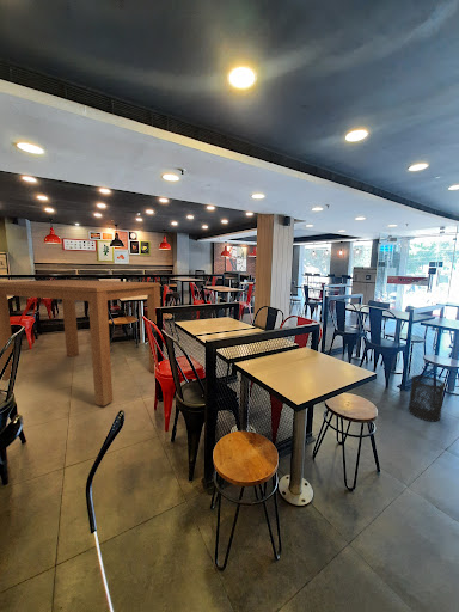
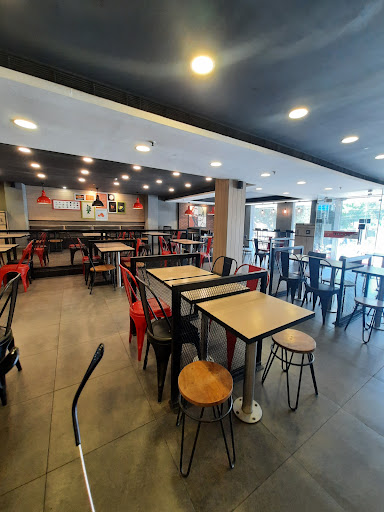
- trash can (426, 397)
- dining table (76, 330)
